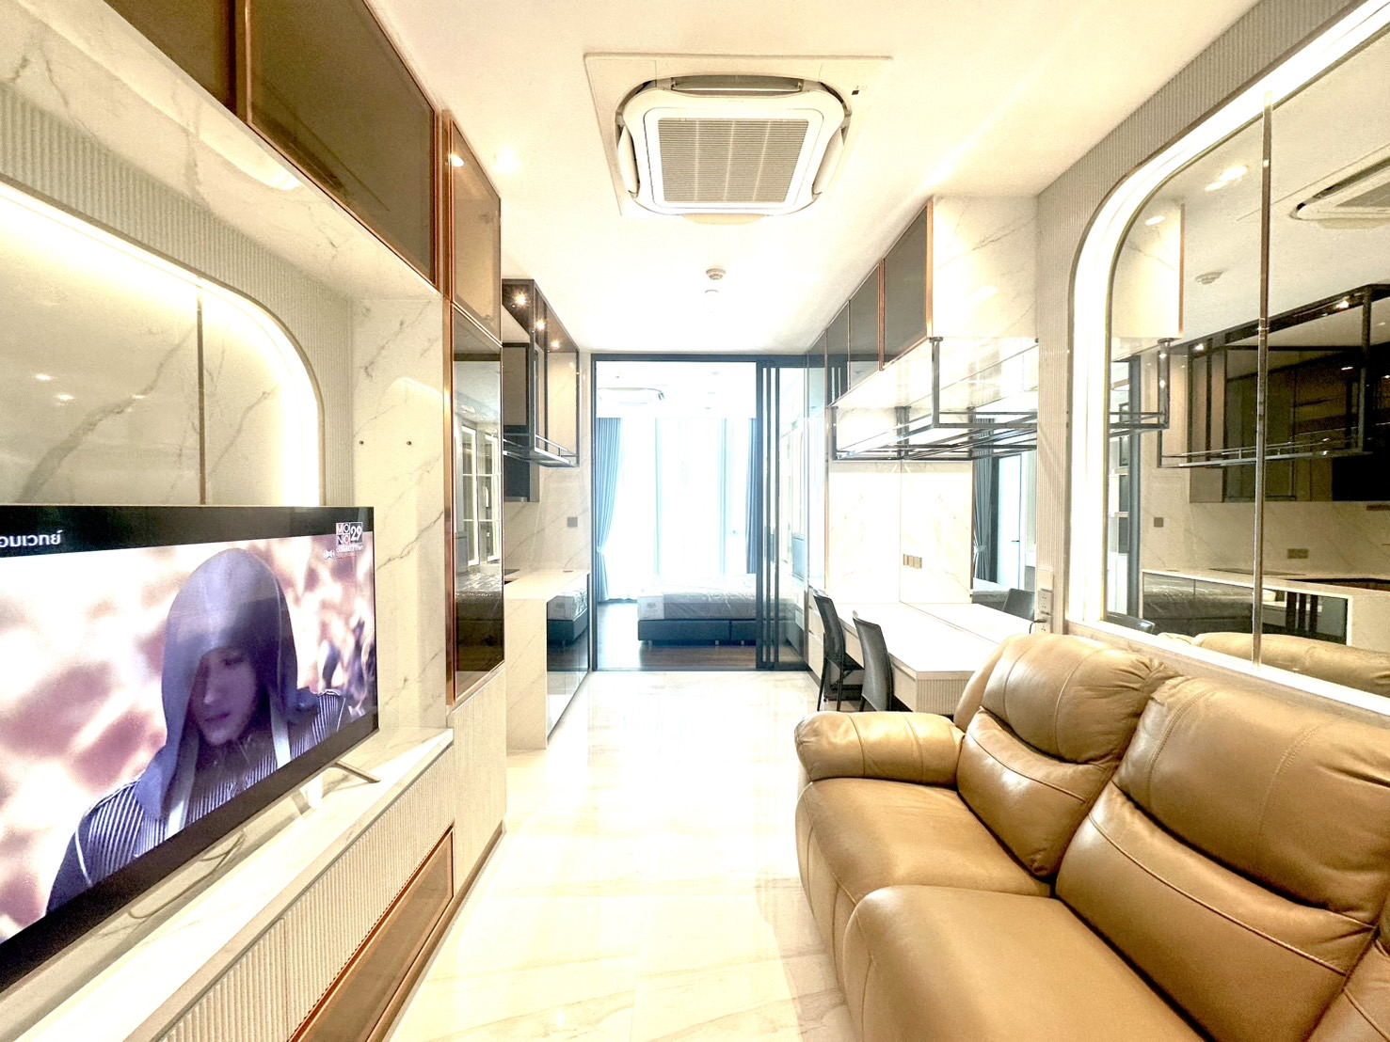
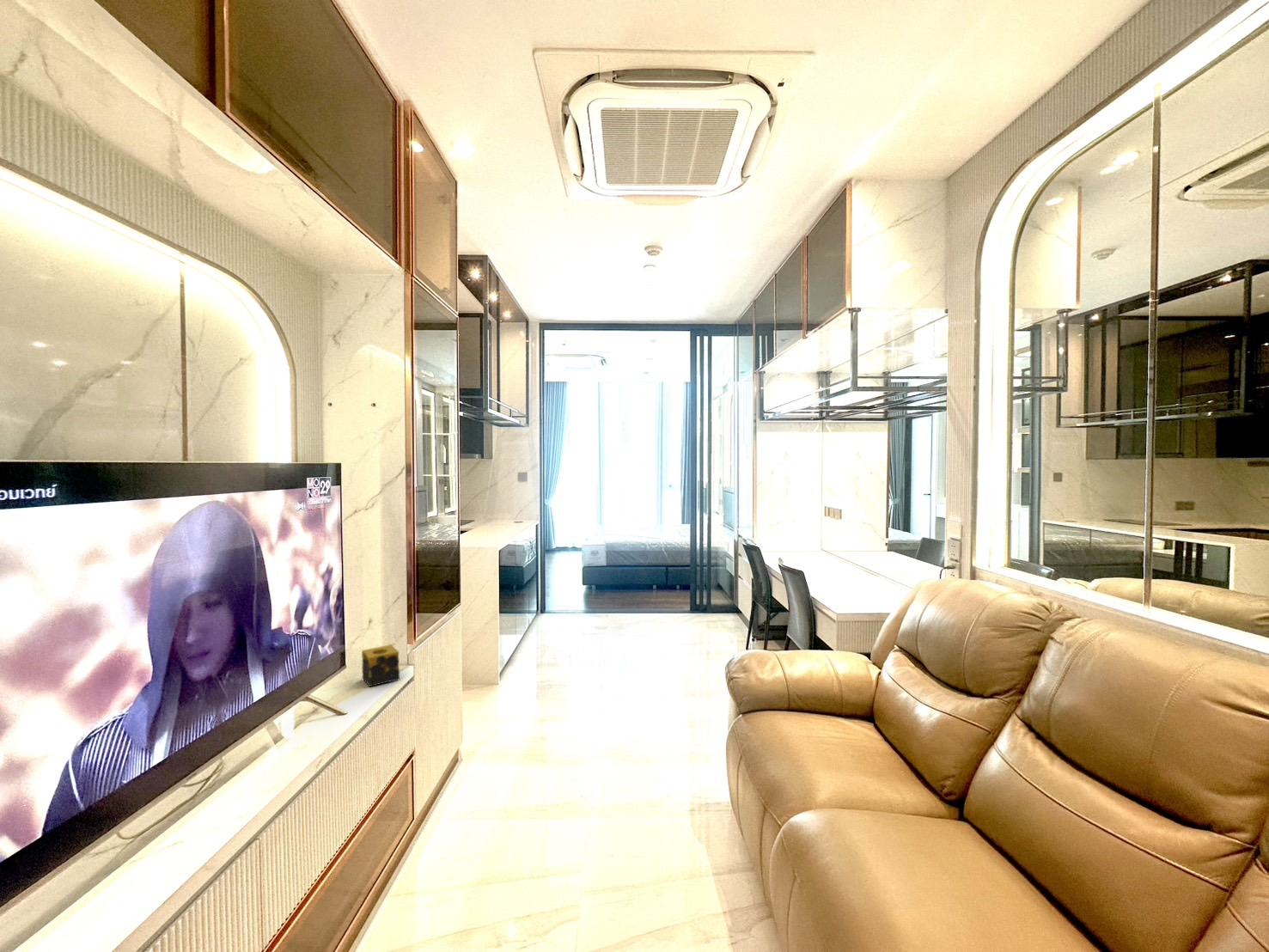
+ candle (381, 664)
